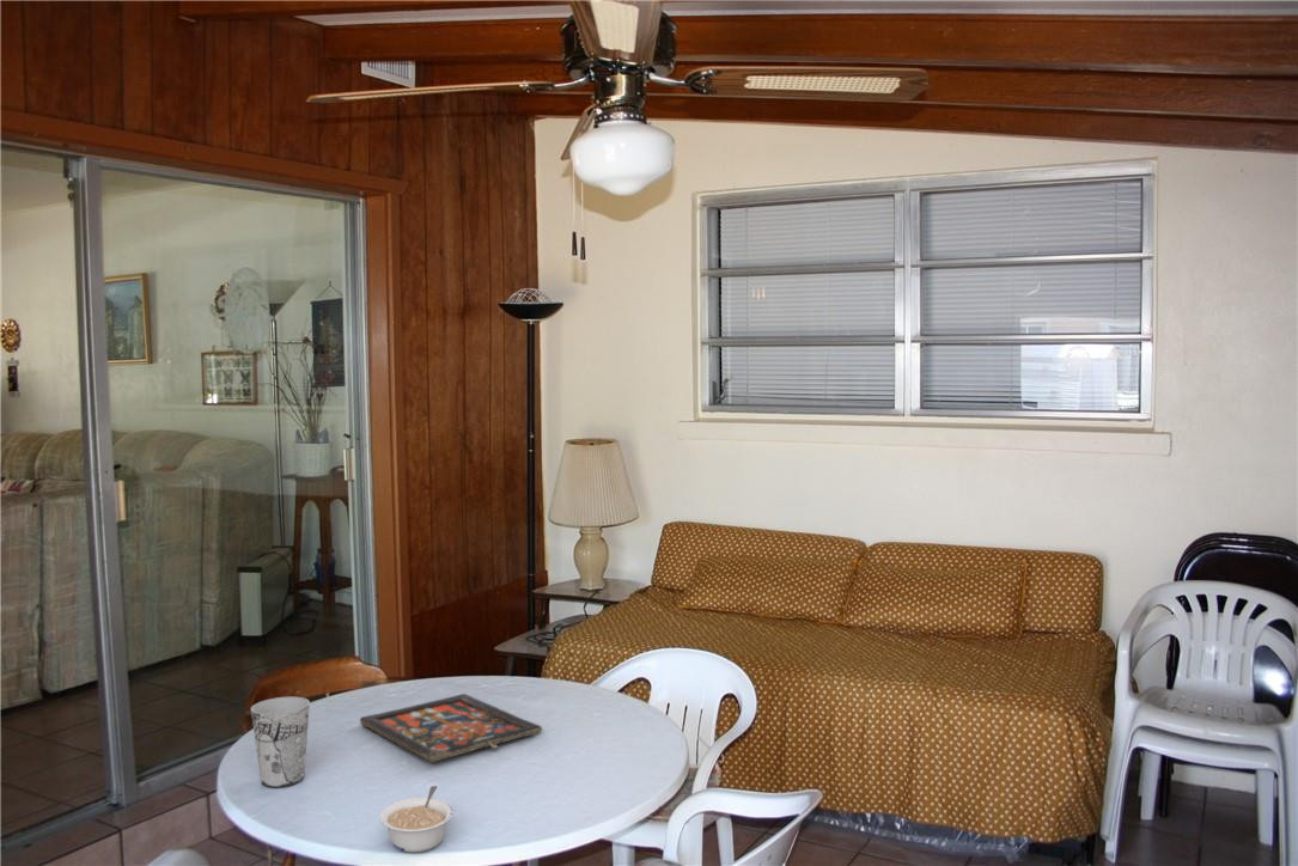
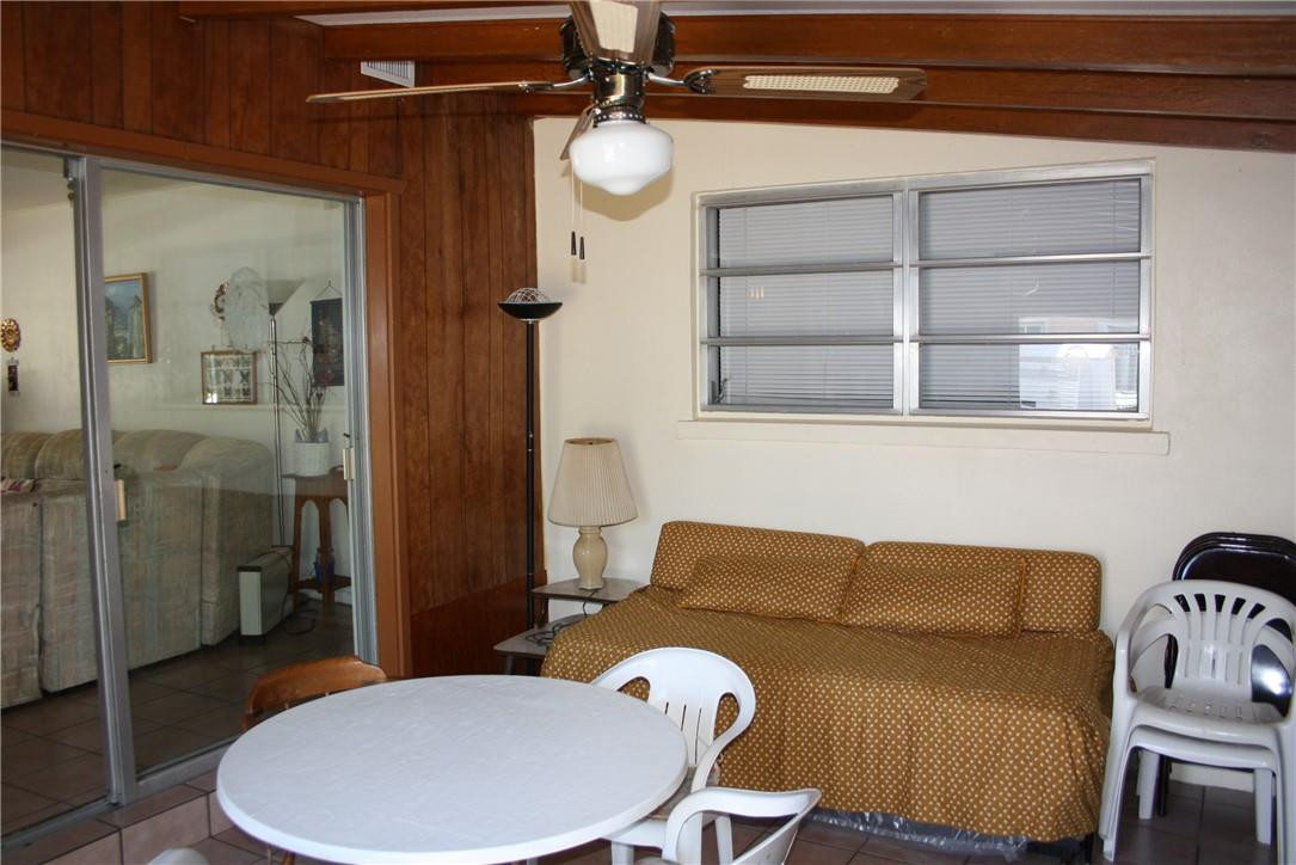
- legume (416, 823)
- cup (281, 742)
- board game (450, 726)
